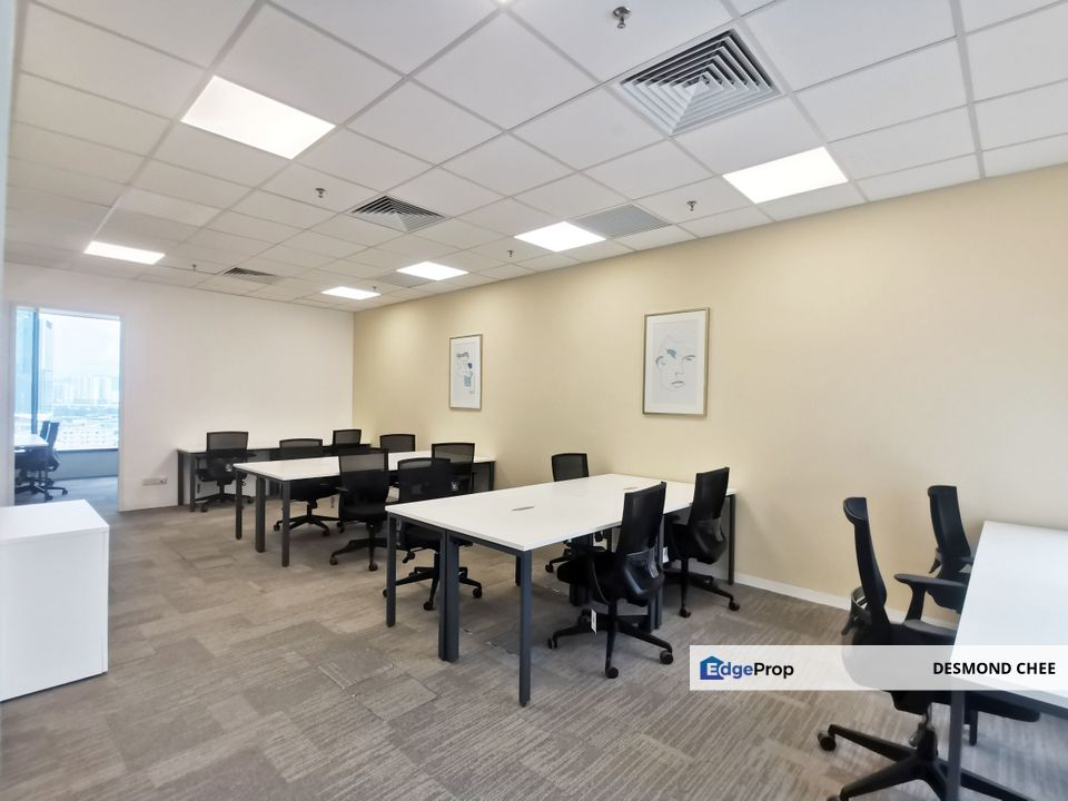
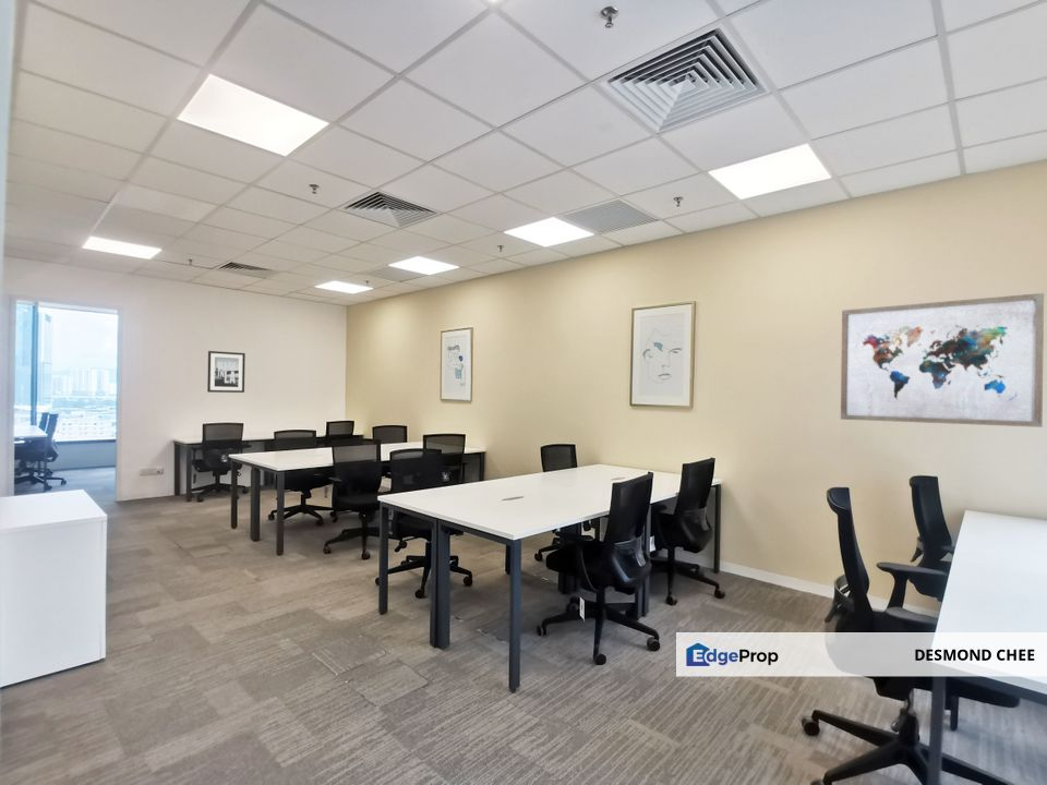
+ wall art (226, 372)
+ wall art (931, 362)
